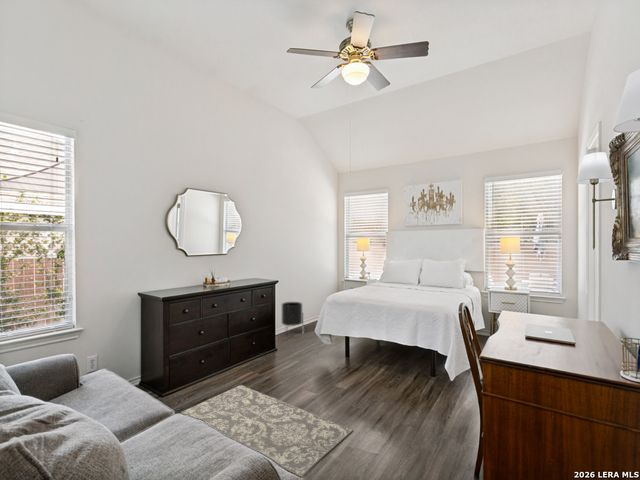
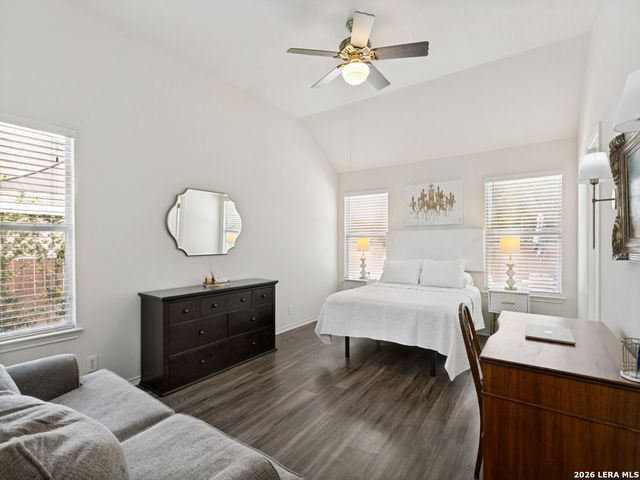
- planter (291, 318)
- rug (262, 420)
